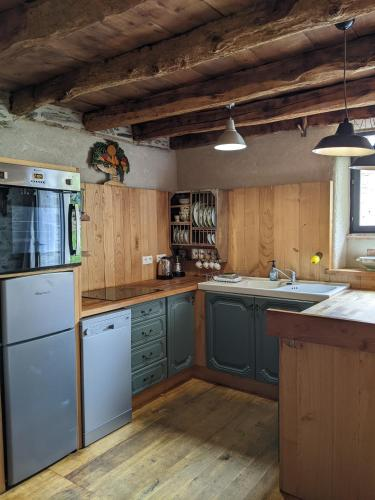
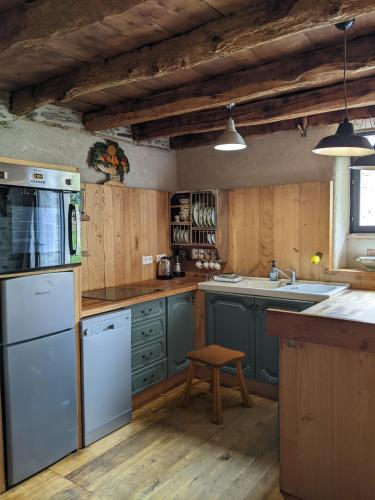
+ stool (215, 379)
